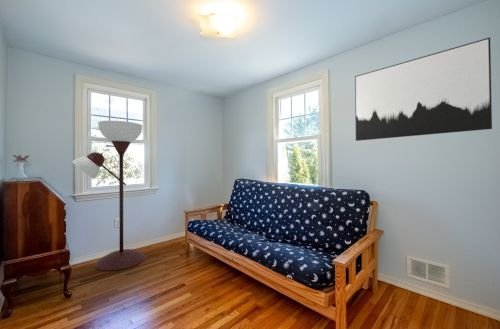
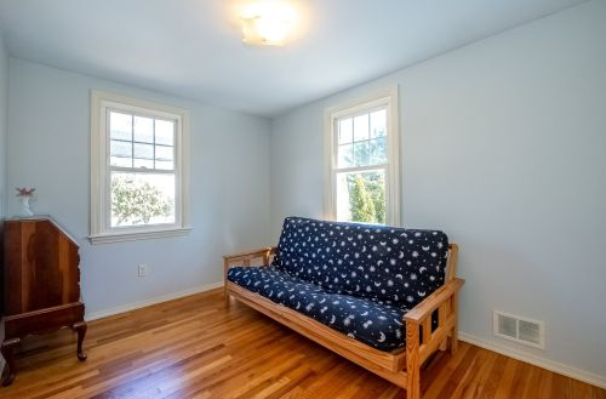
- wall art (411, 98)
- floor lamp (119, 192)
